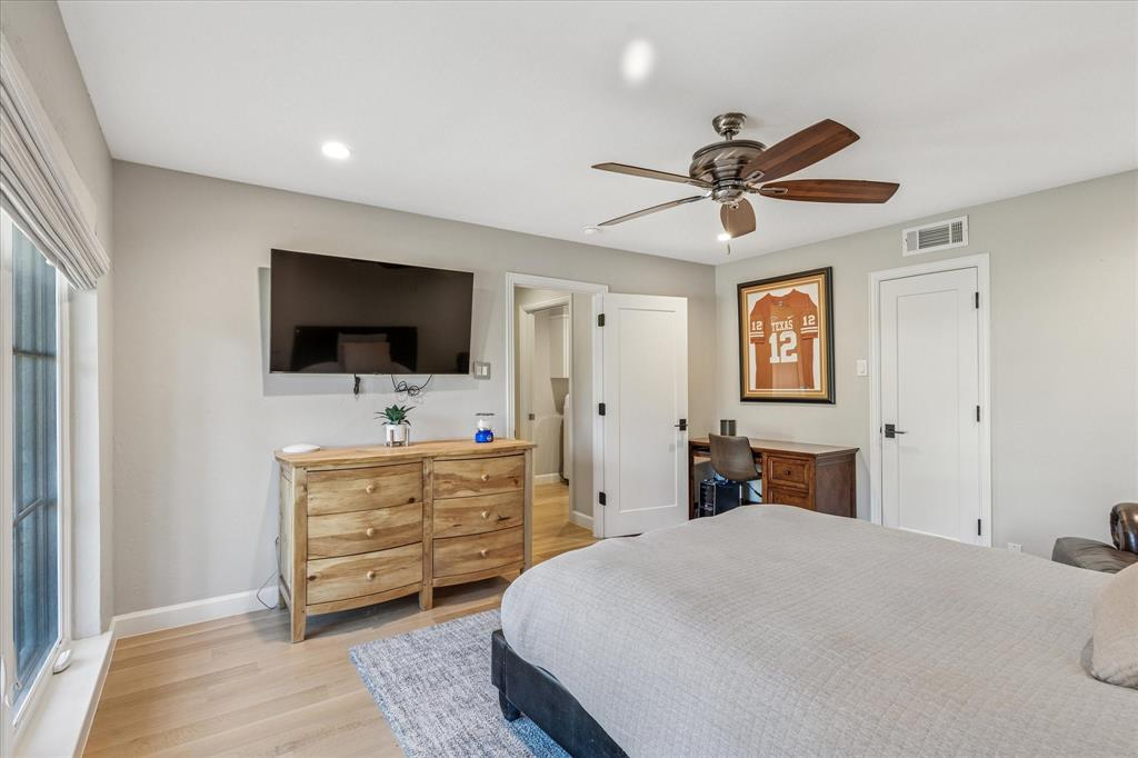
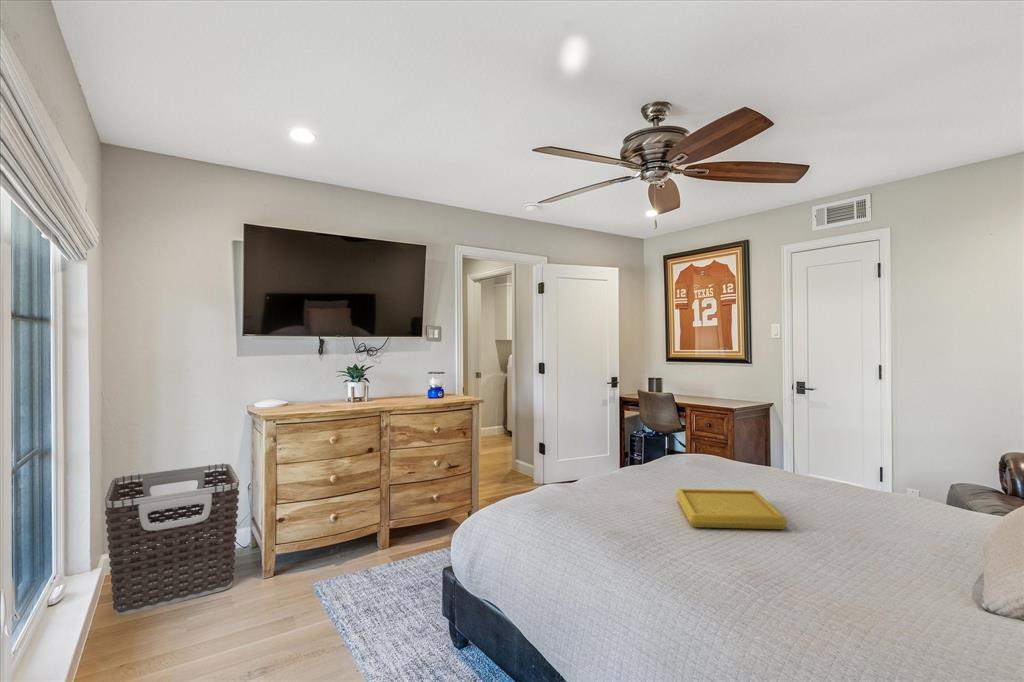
+ serving tray (726, 507)
+ clothes hamper (175, 531)
